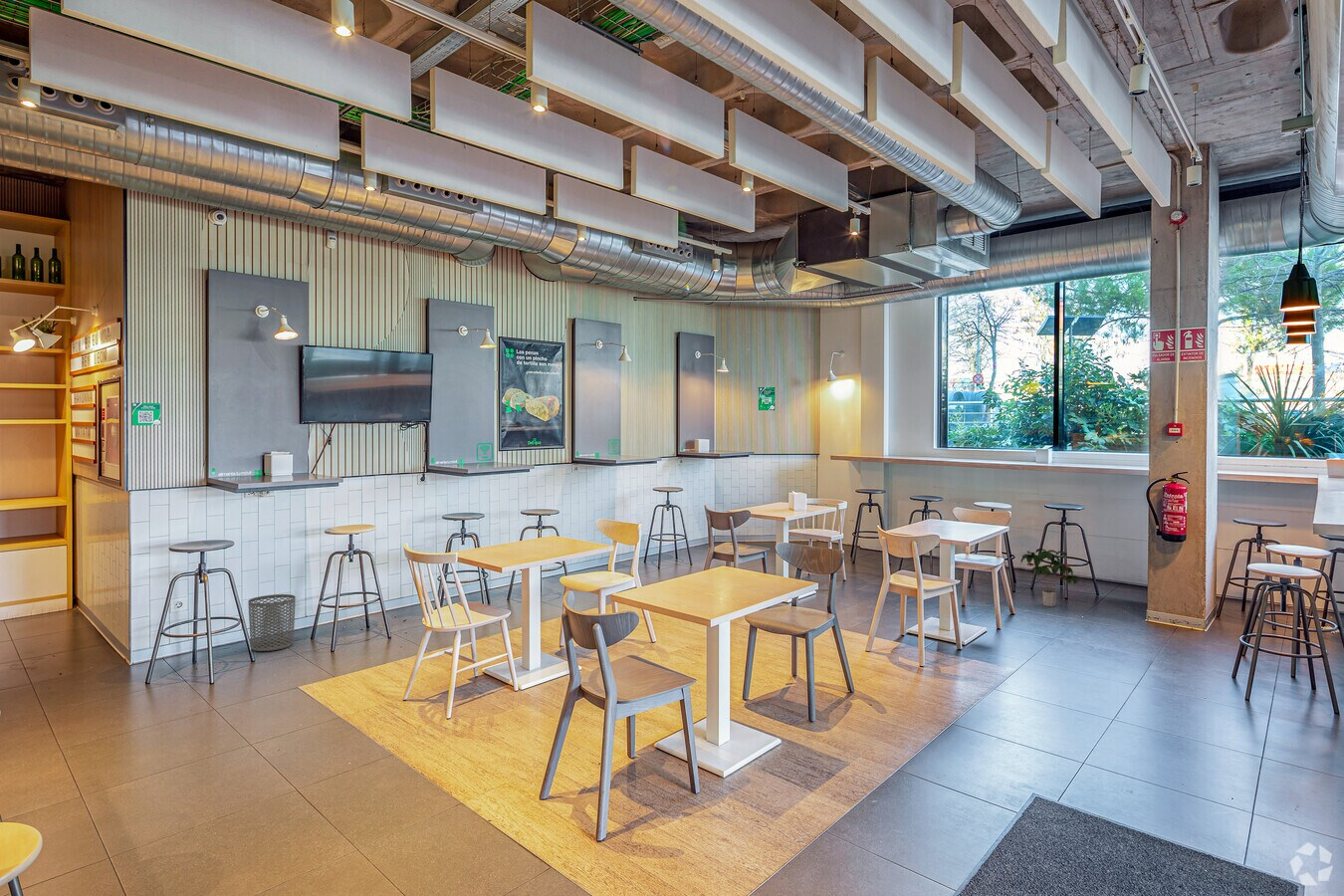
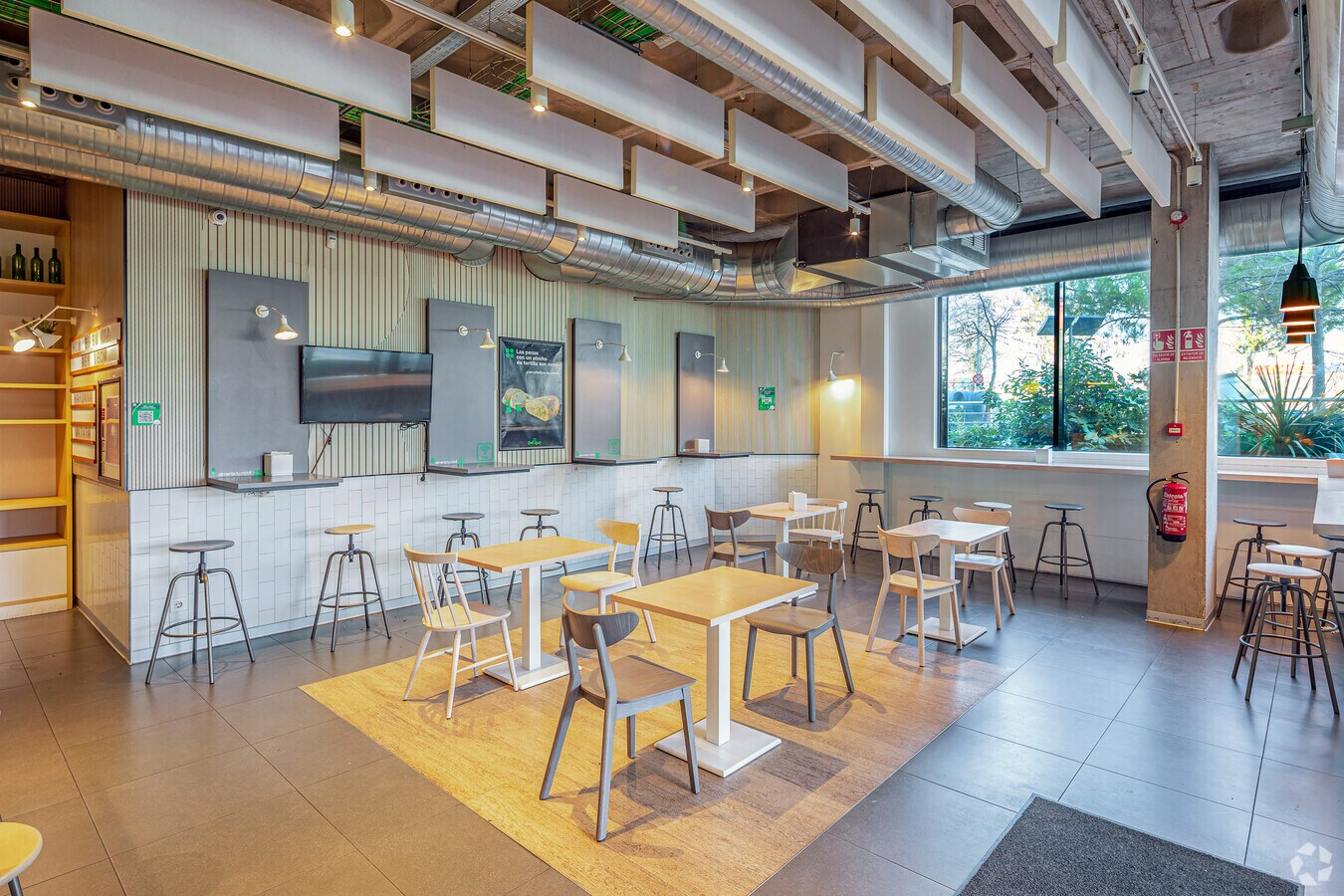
- potted plant (1049, 576)
- waste bin (272, 622)
